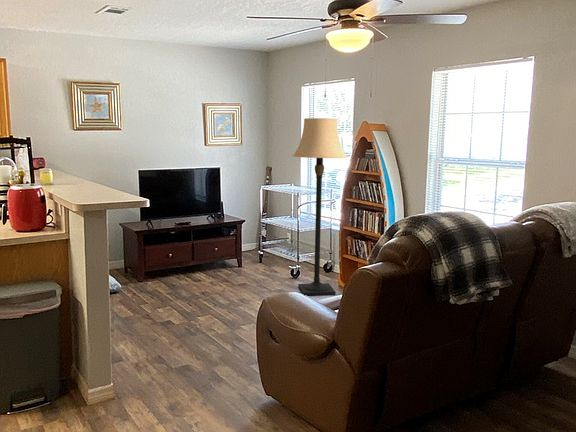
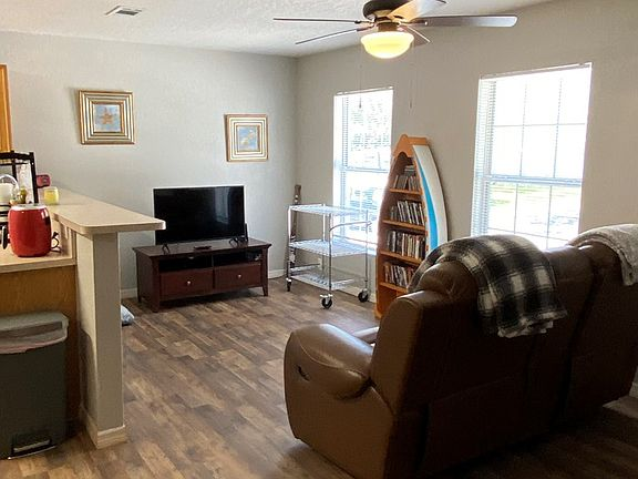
- lamp (318, 206)
